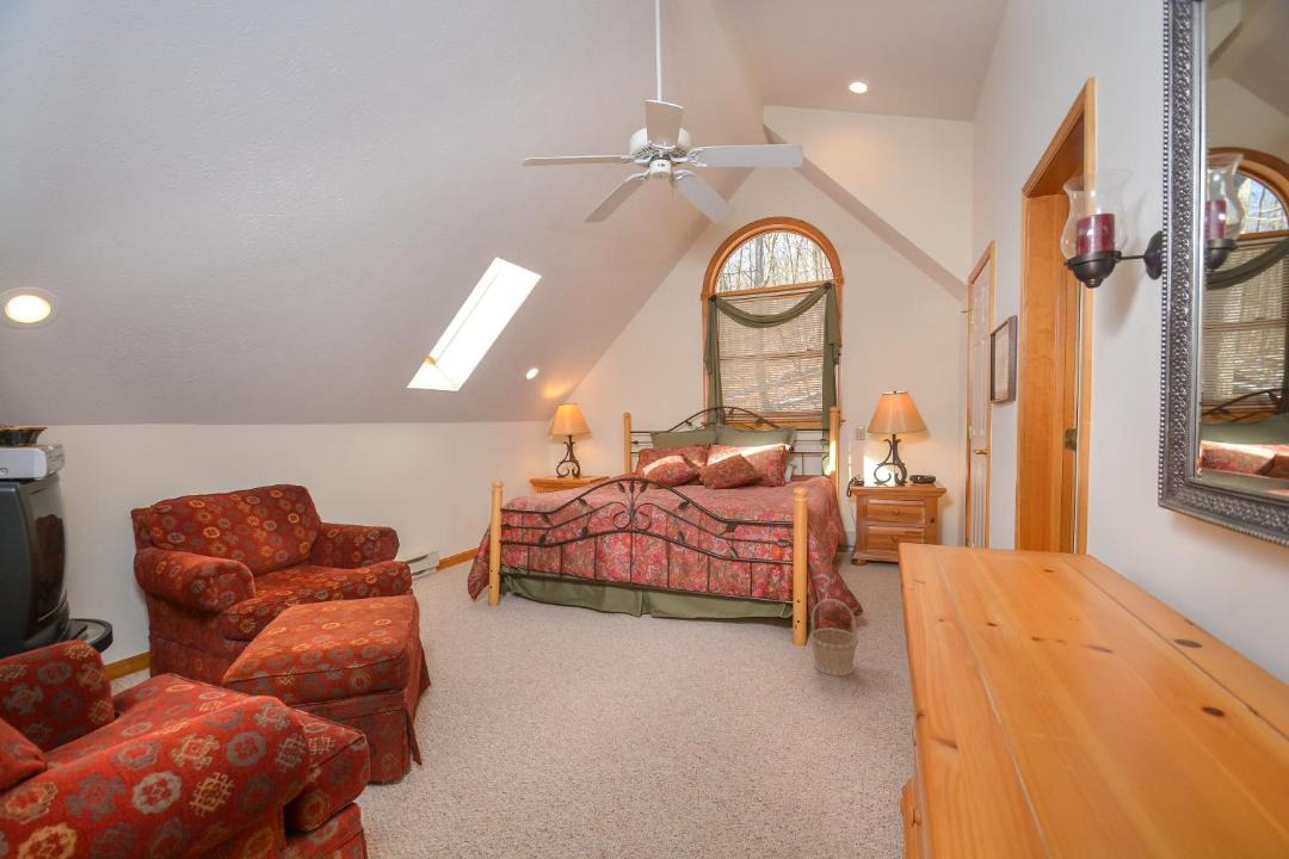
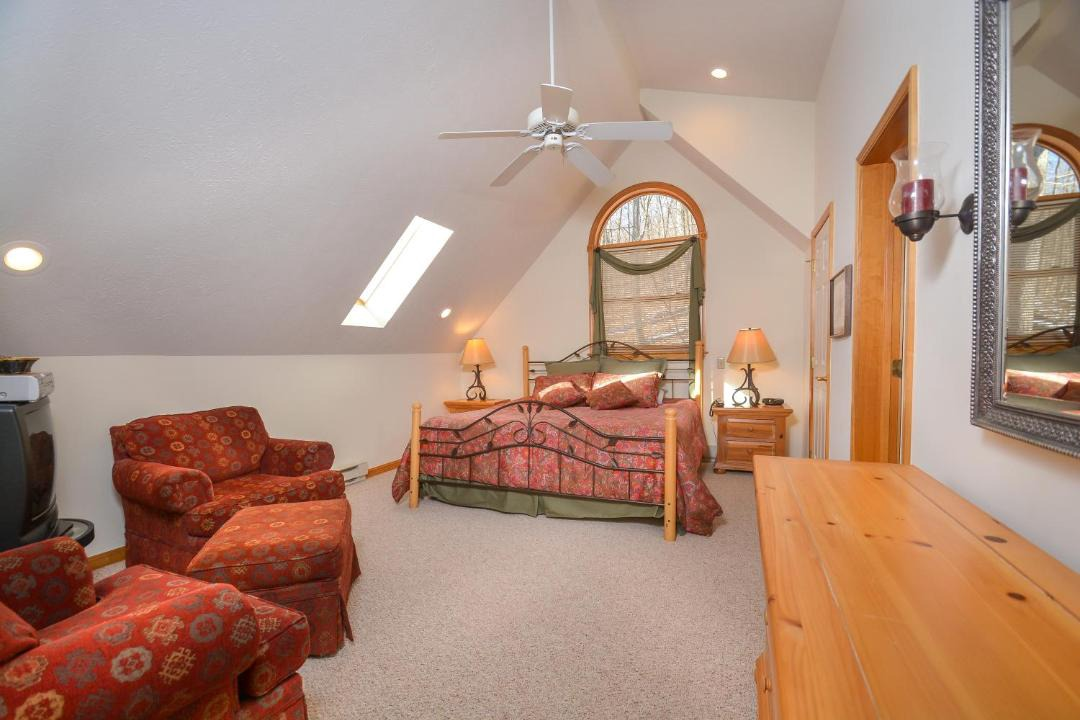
- basket (833, 632)
